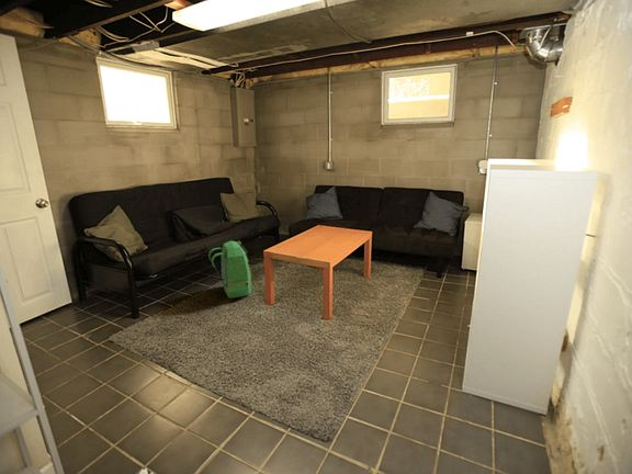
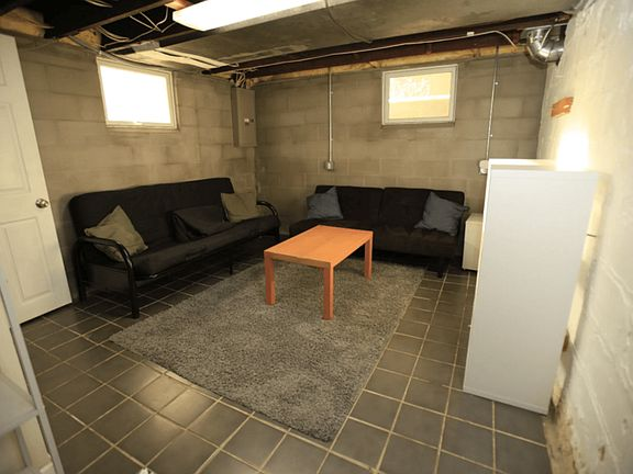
- backpack (230, 267)
